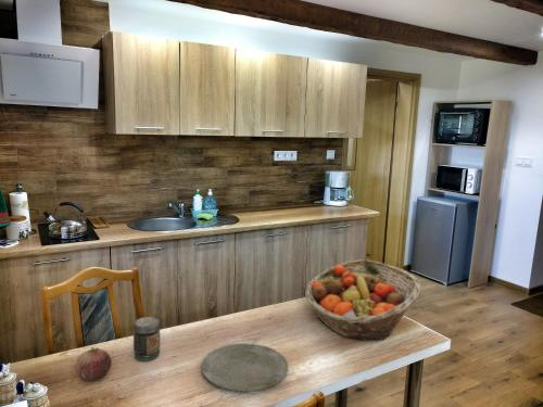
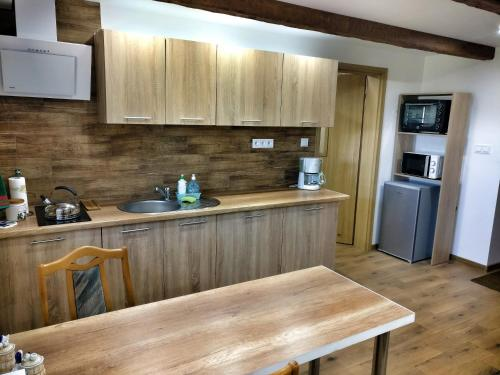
- fruit basket (359, 295)
- jar (147, 338)
- fruit (93, 363)
- plate (244, 366)
